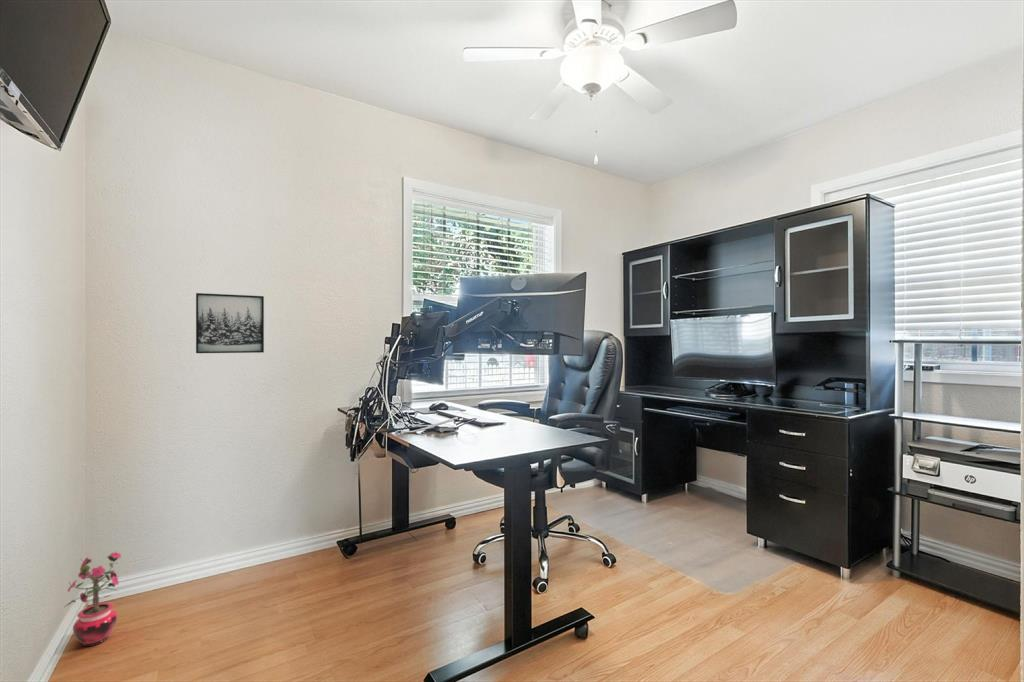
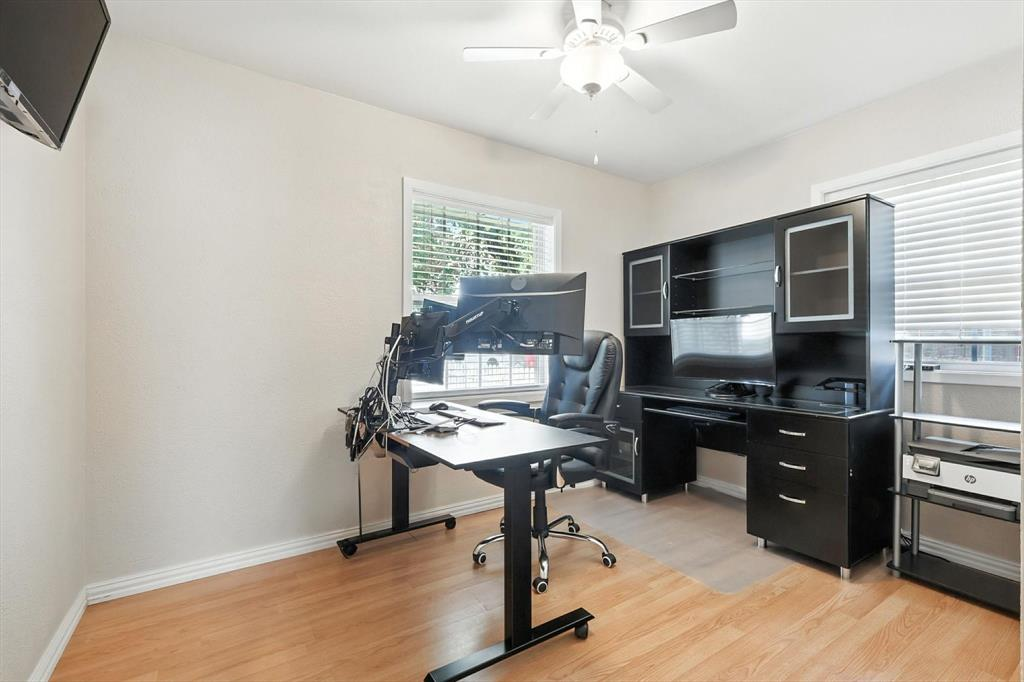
- wall art (230, 323)
- potted plant (94, 598)
